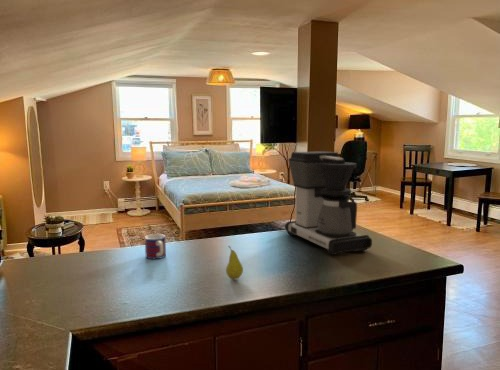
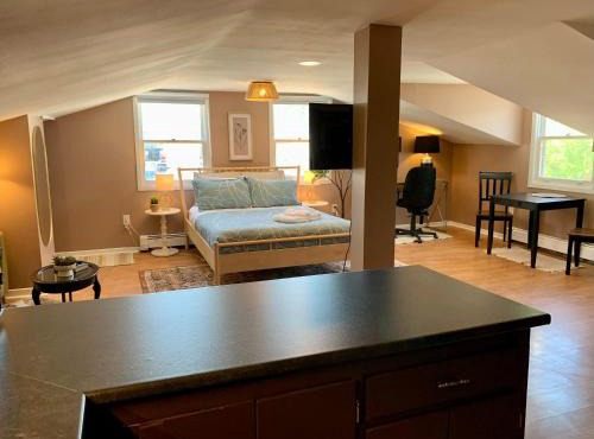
- fruit (234, 262)
- mug (157, 247)
- coffee maker (326, 198)
